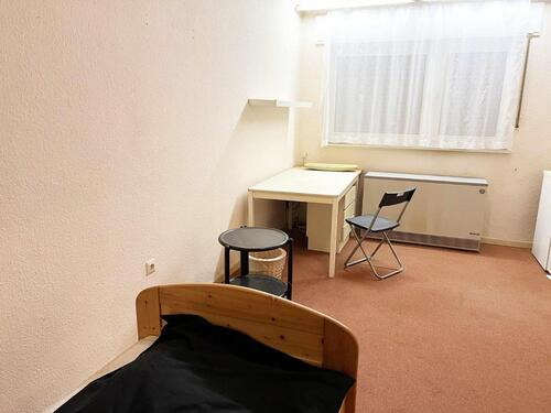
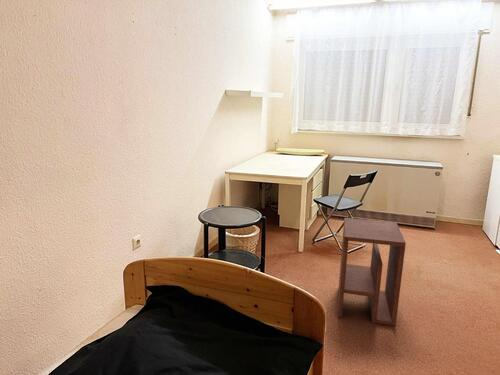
+ side table (368, 268)
